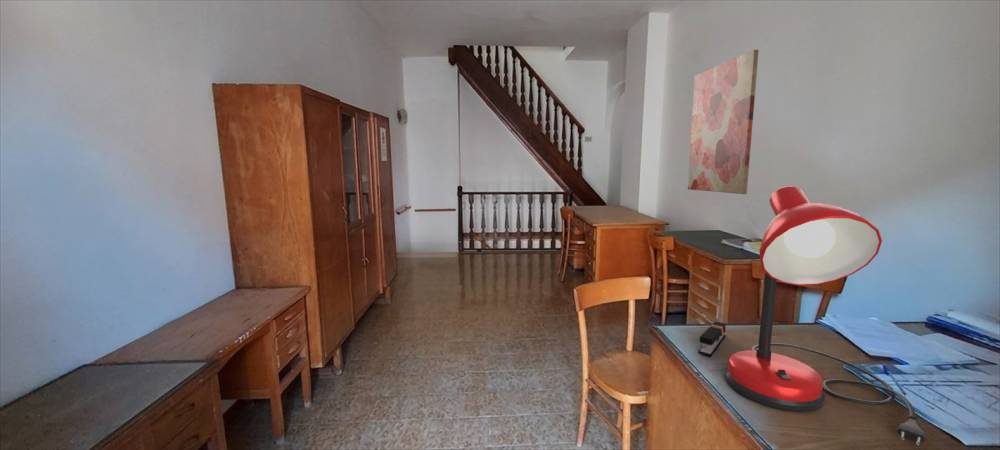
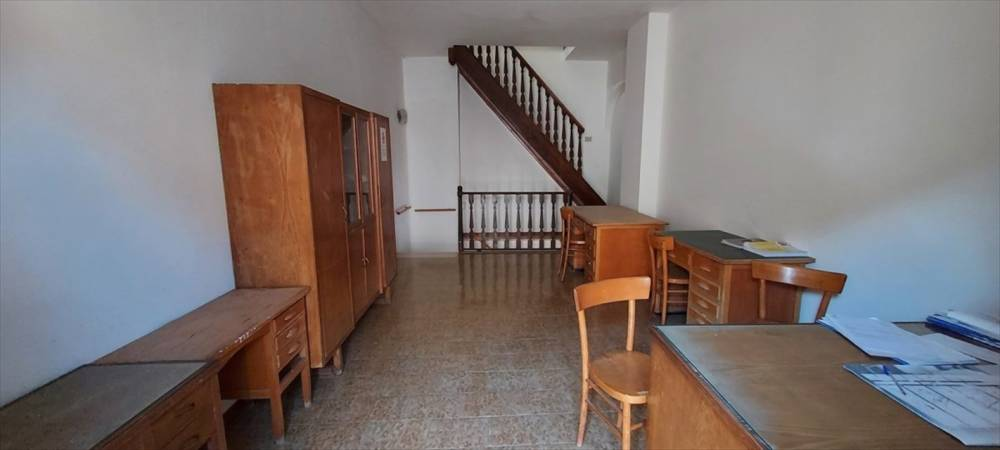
- stapler (713, 336)
- wall art (718, 129)
- desk lamp (826, 282)
